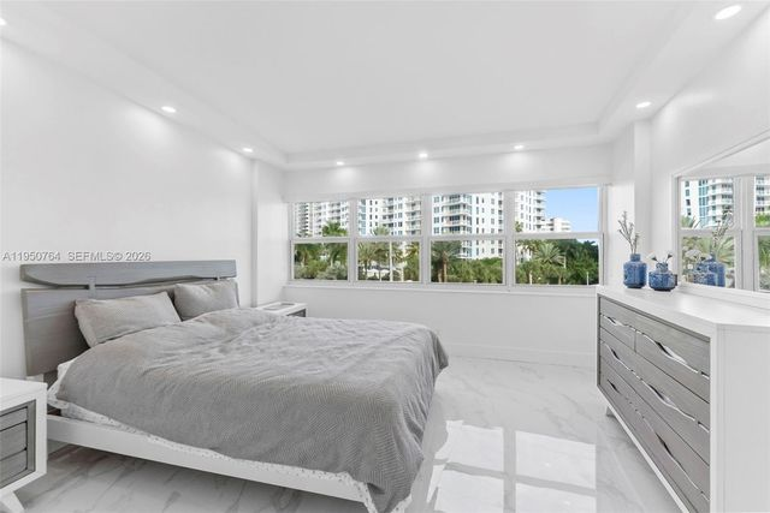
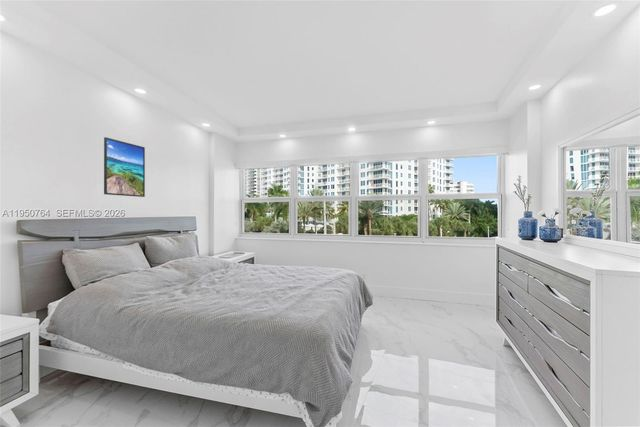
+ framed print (125, 169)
